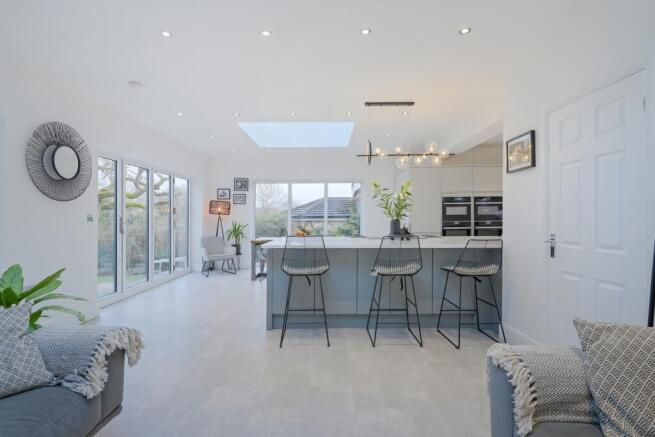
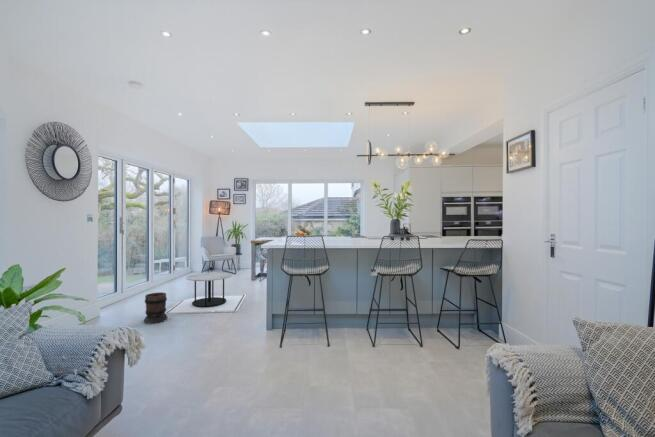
+ coffee table (209, 289)
+ wooden barrel (157, 306)
